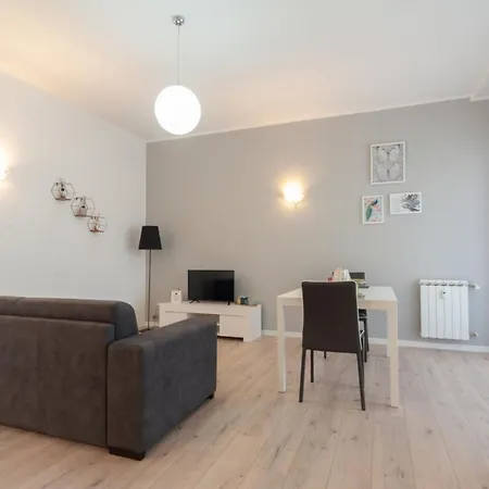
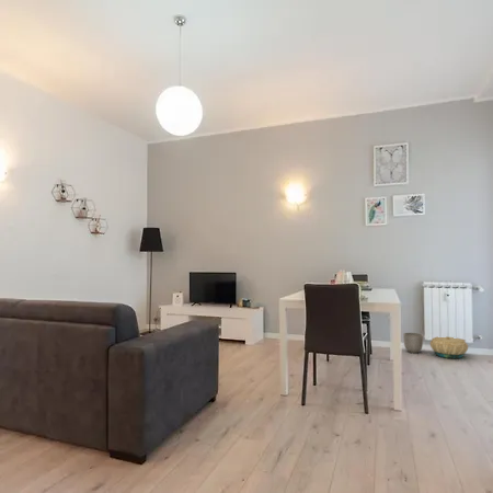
+ planter (413, 343)
+ basket (448, 346)
